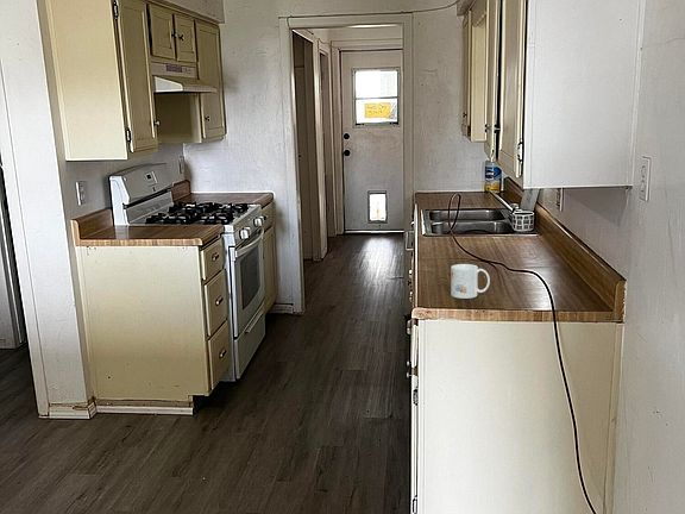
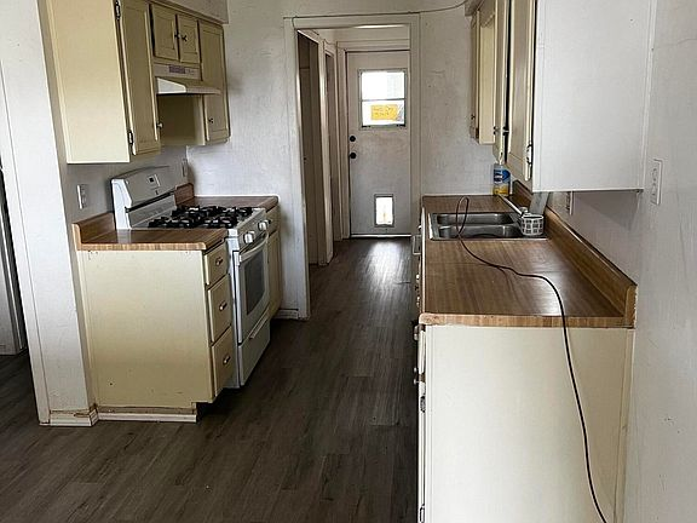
- mug (470, 281)
